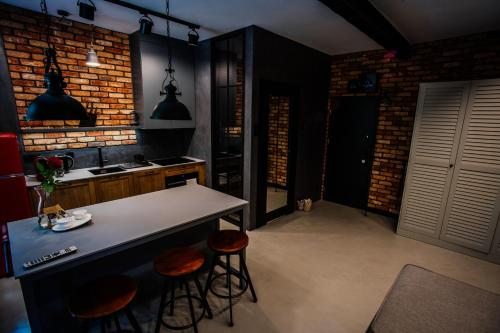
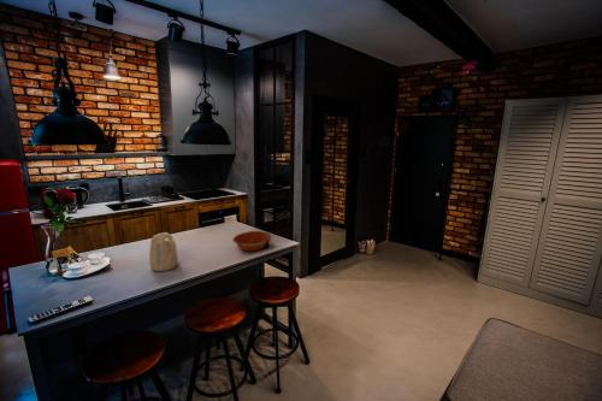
+ bowl (252, 241)
+ kettle (164, 249)
